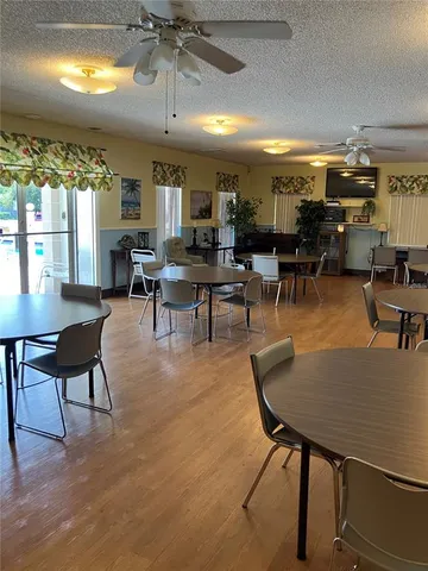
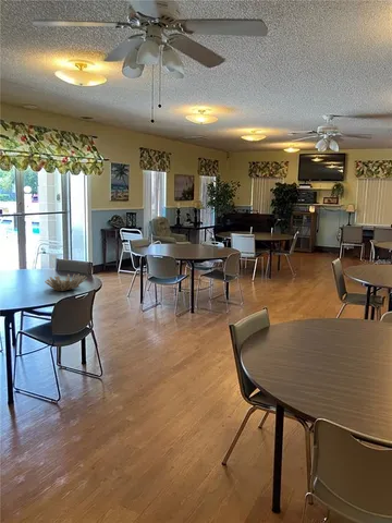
+ artificial flower (65, 281)
